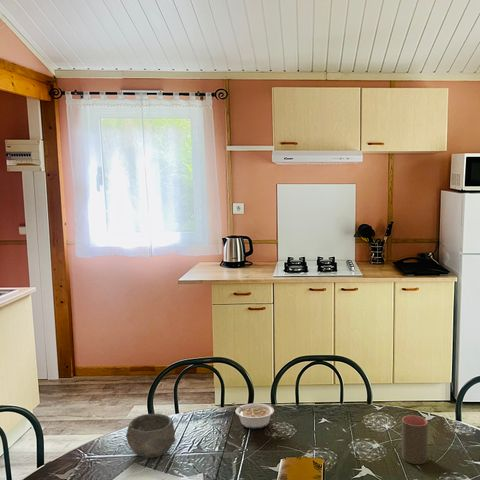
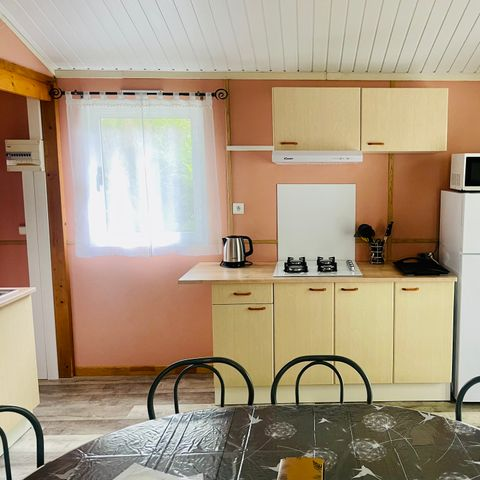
- cup (414, 439)
- bowl (150, 436)
- legume (253, 415)
